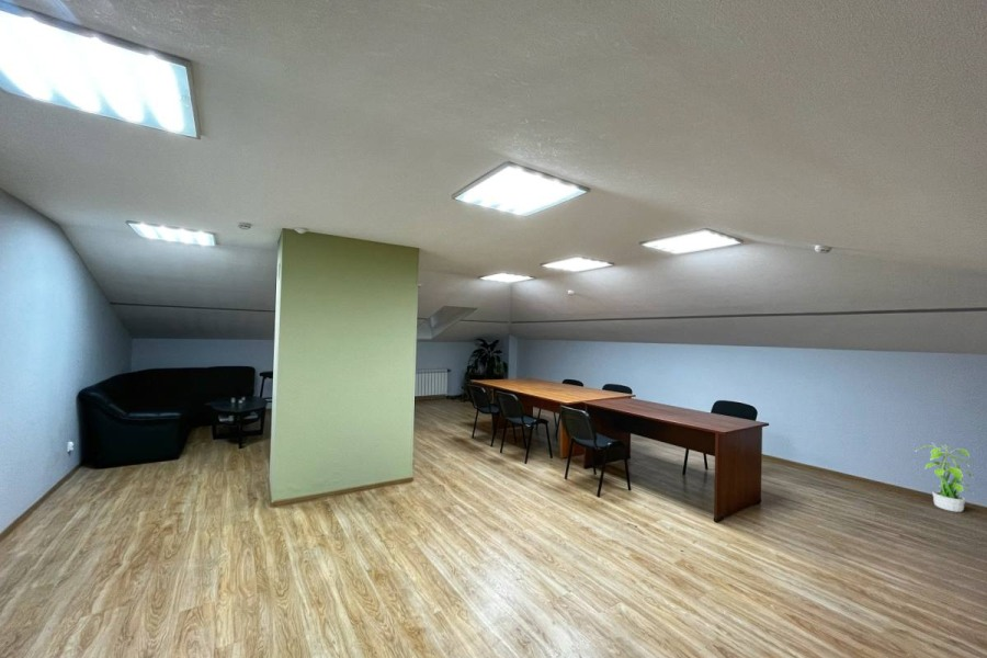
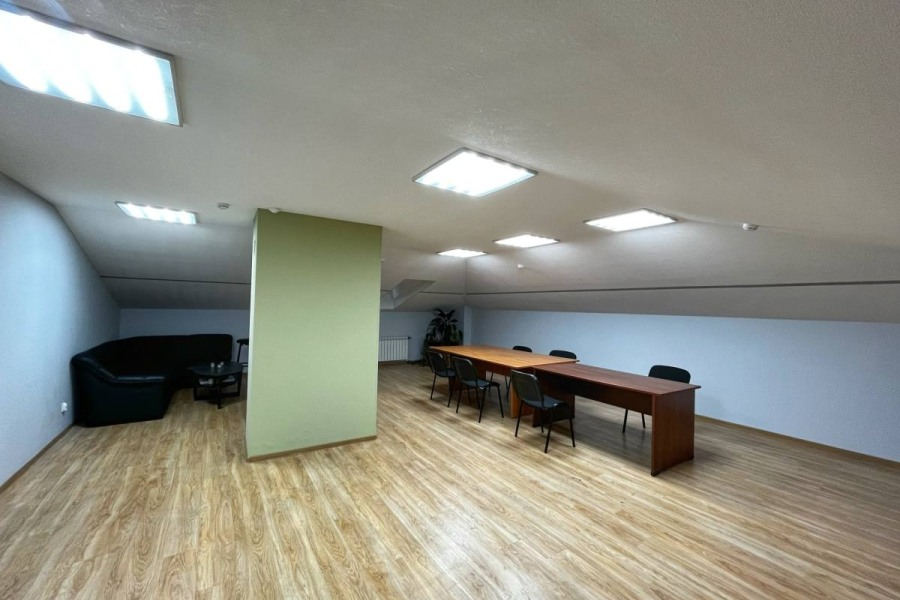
- potted plant (941, 476)
